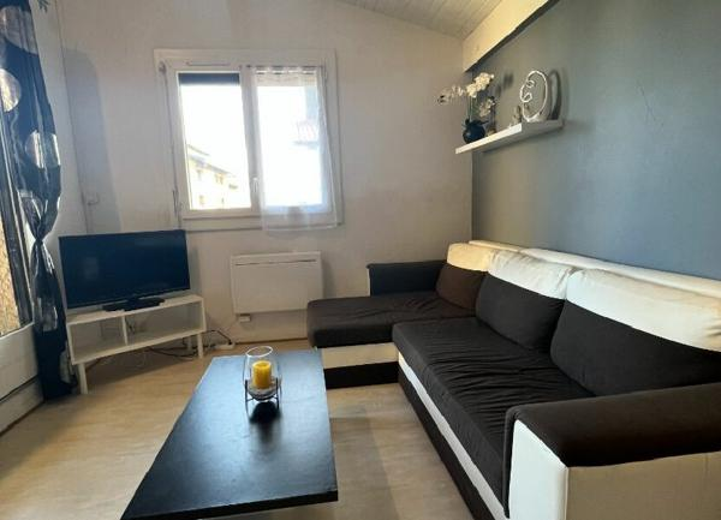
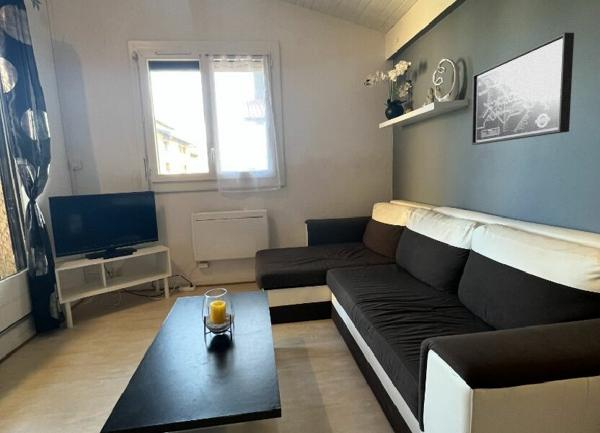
+ wall art (513, 99)
